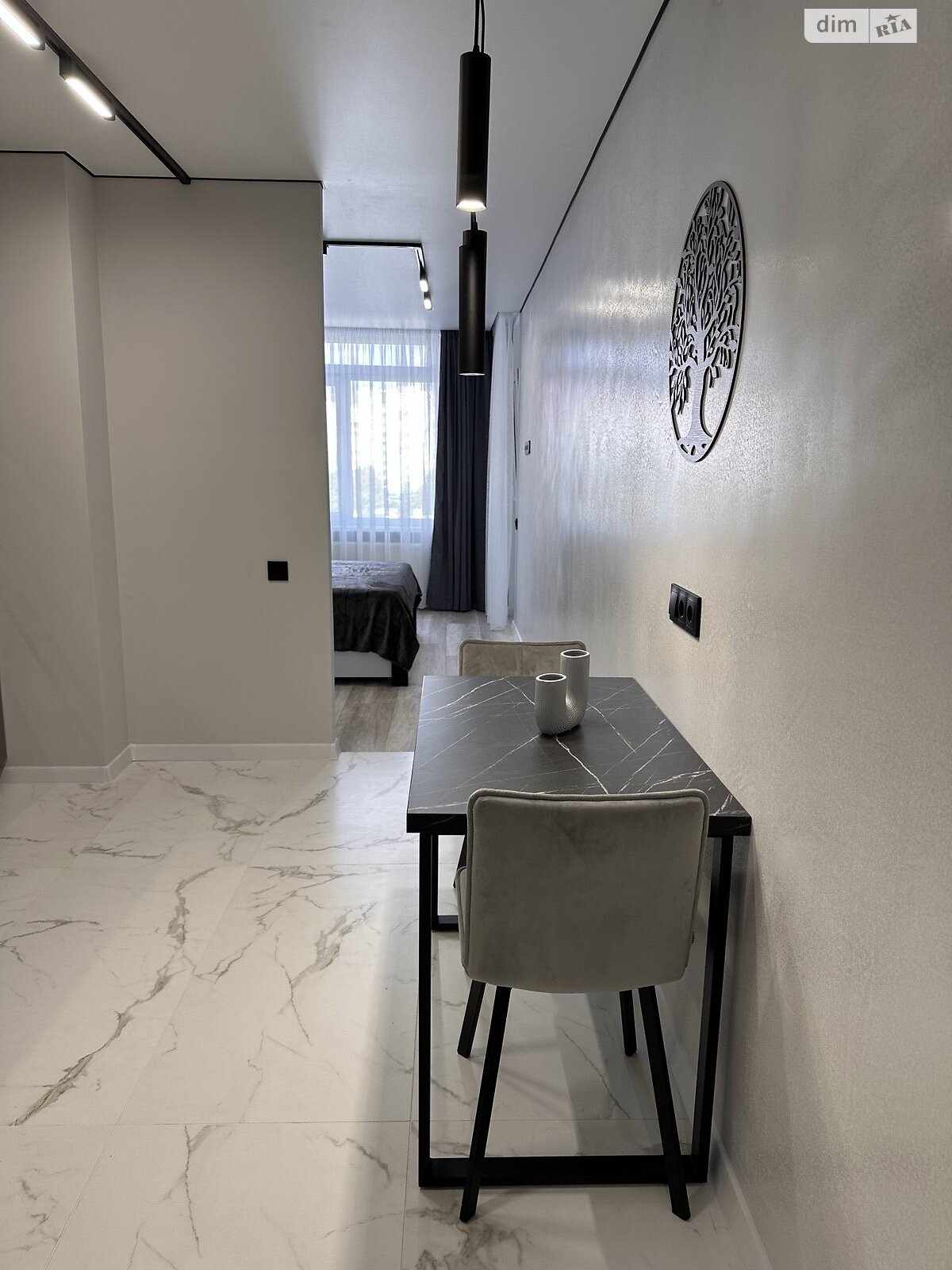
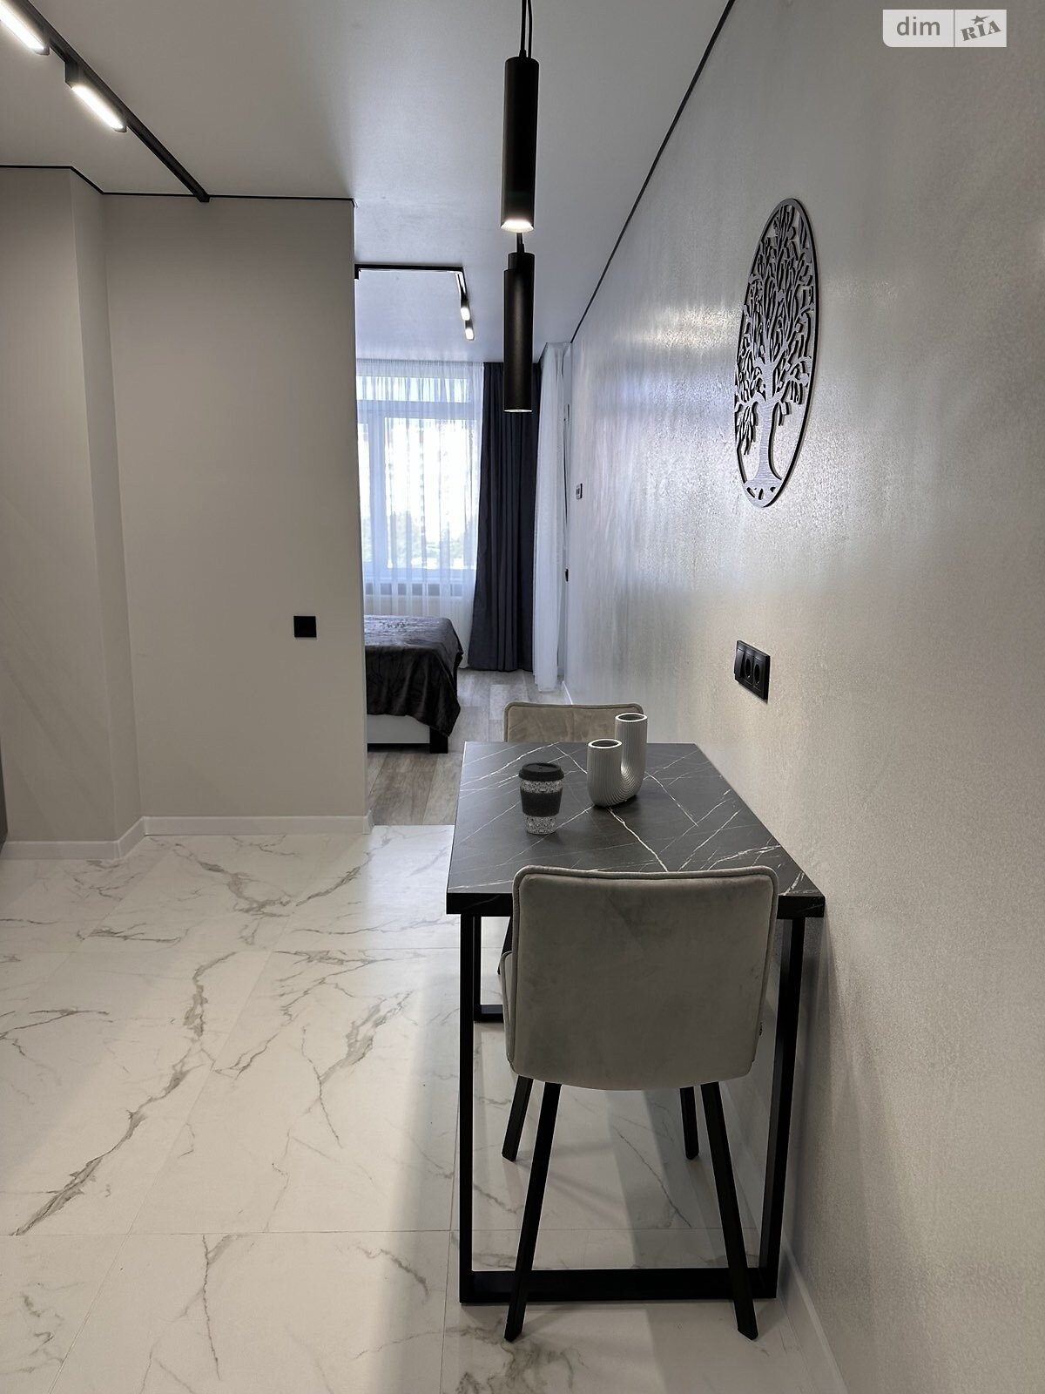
+ coffee cup (541, 798)
